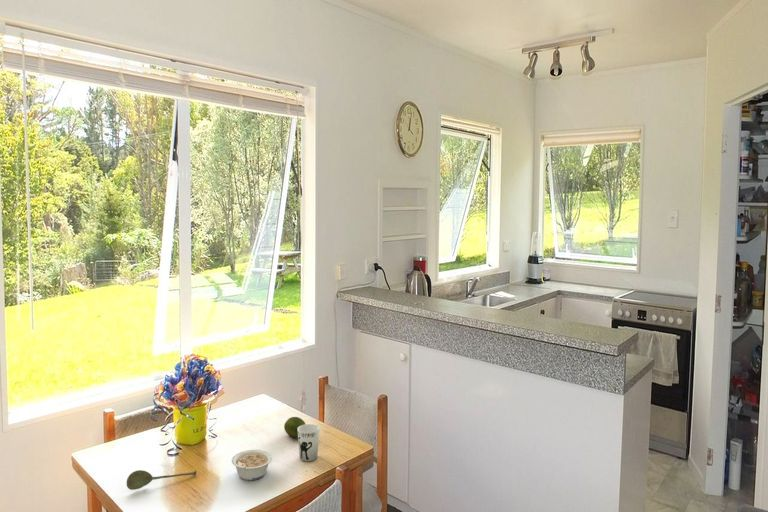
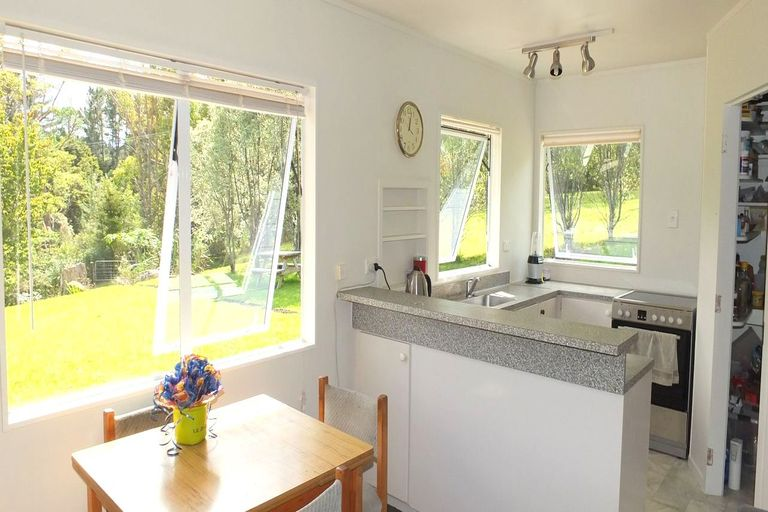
- fruit (295, 426)
- cup (308, 442)
- legume (252, 465)
- soupspoon (162, 476)
